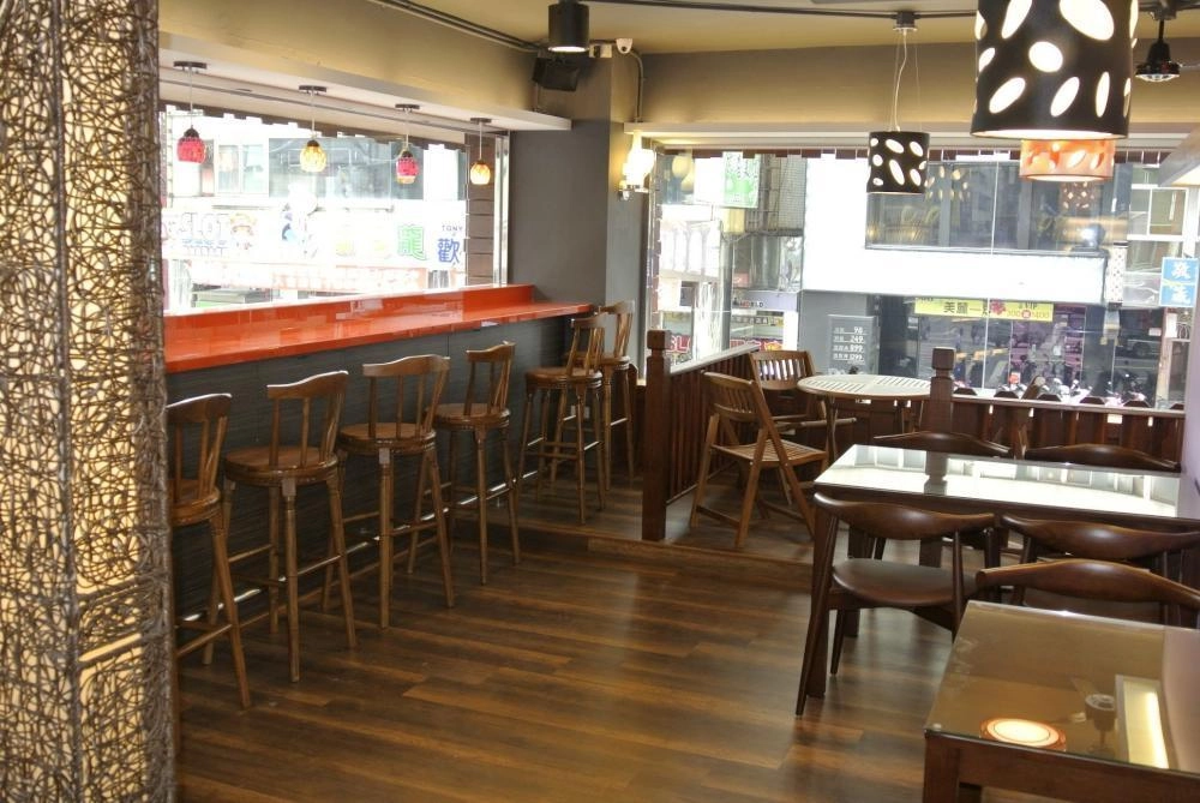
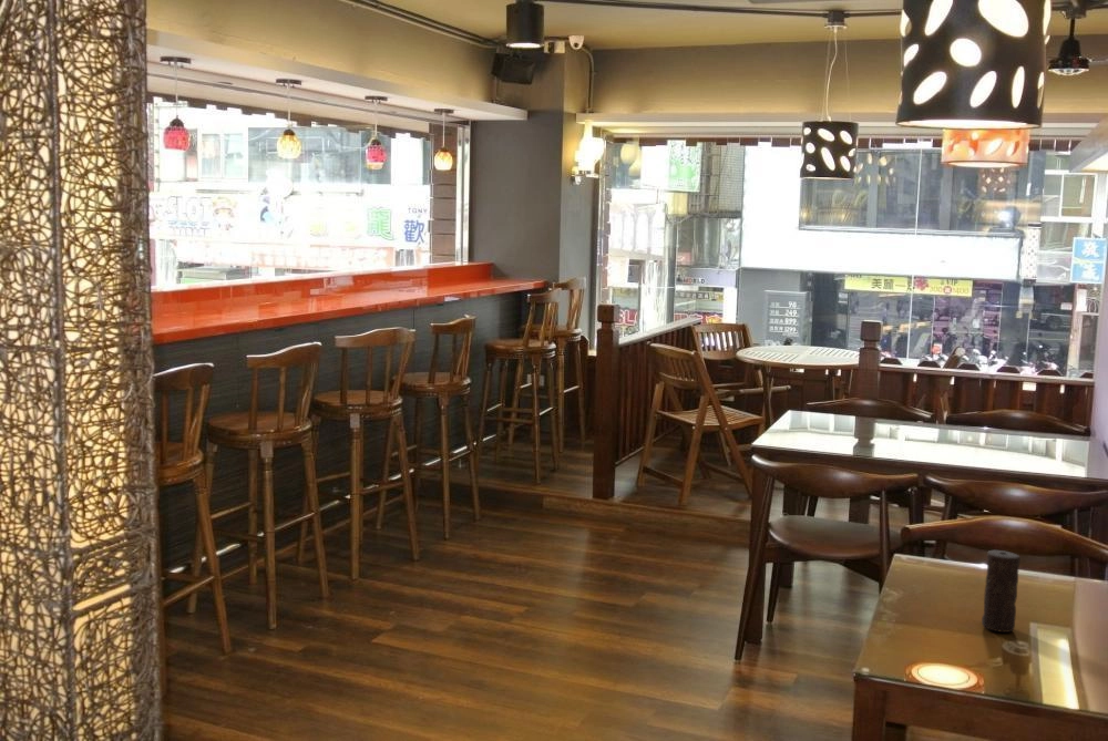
+ candle (1001, 590)
